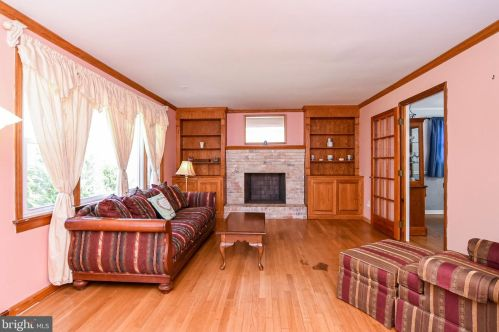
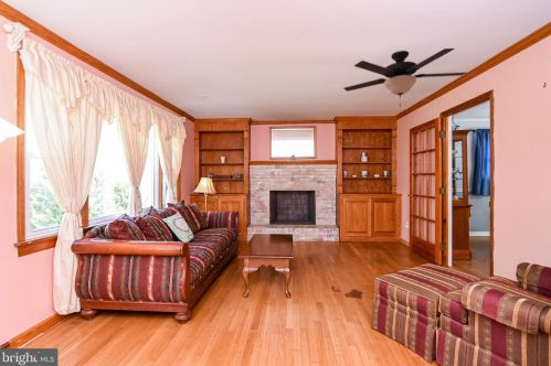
+ ceiling fan (400, 85)
